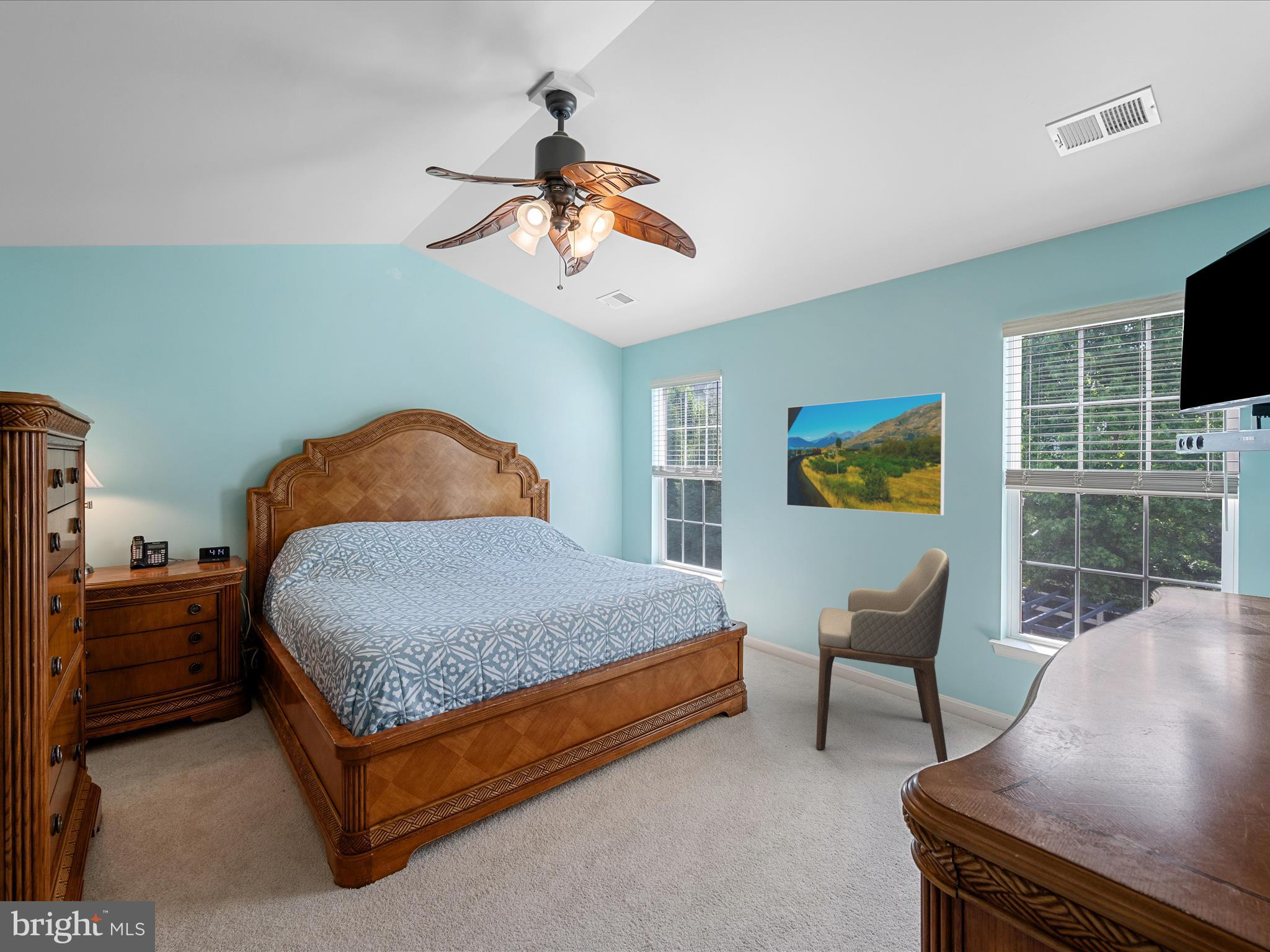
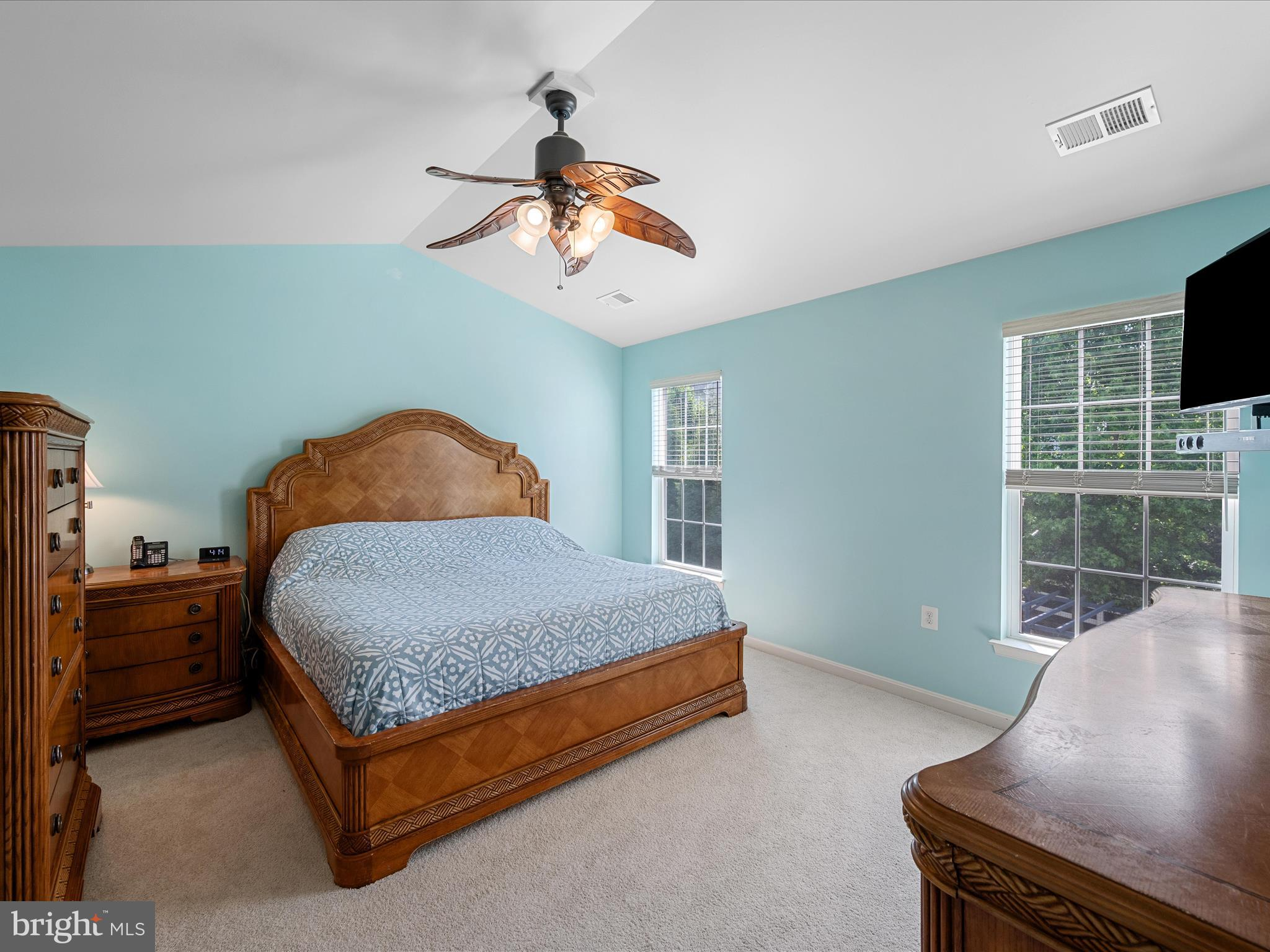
- armchair (875, 641)
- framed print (857, 455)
